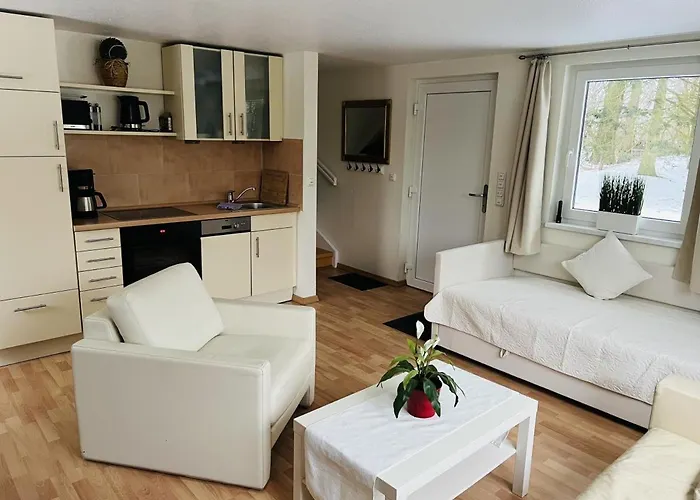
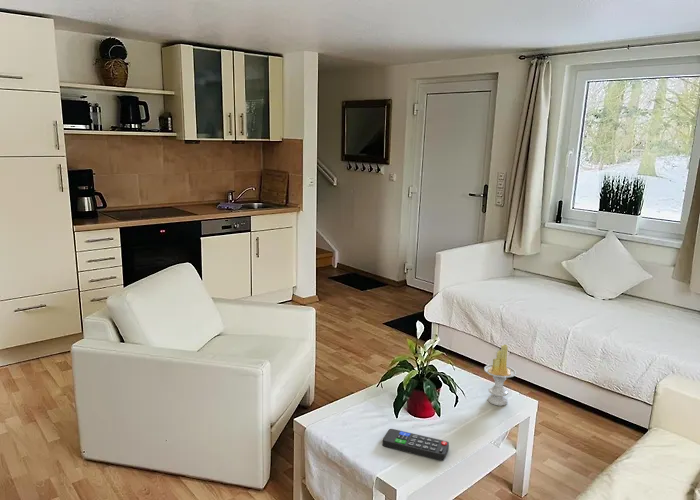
+ candle (499, 372)
+ remote control (415, 443)
